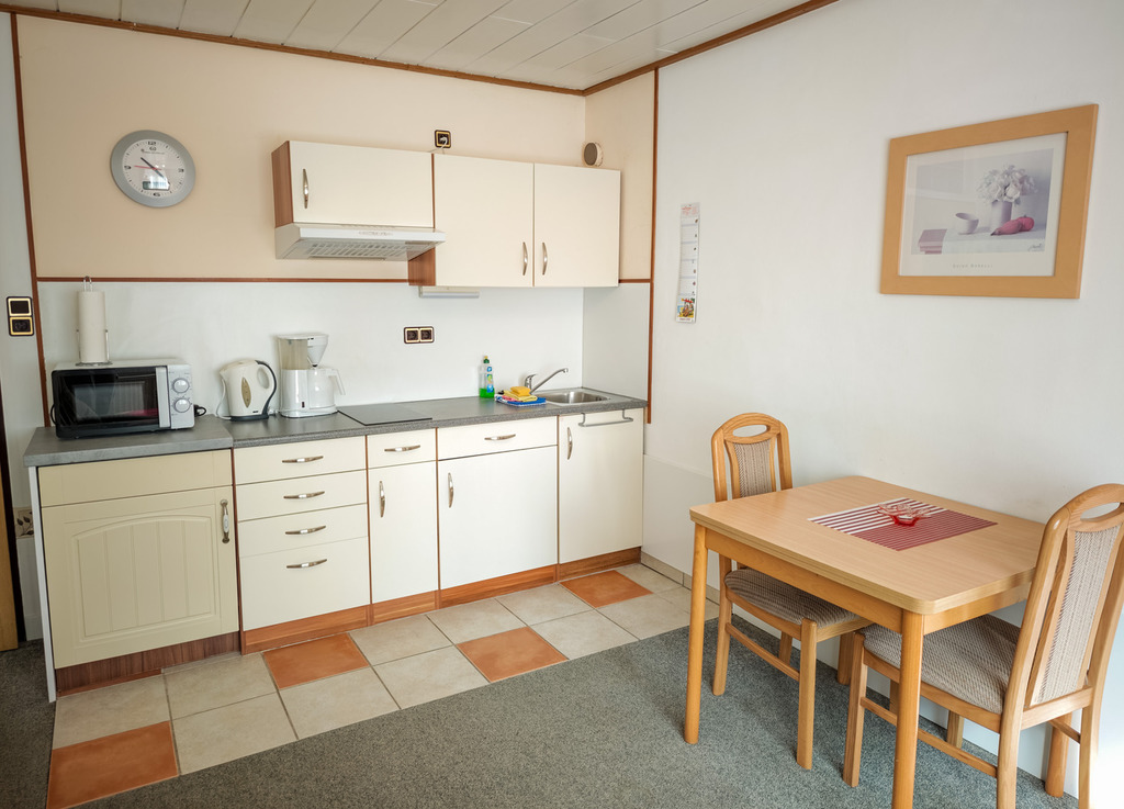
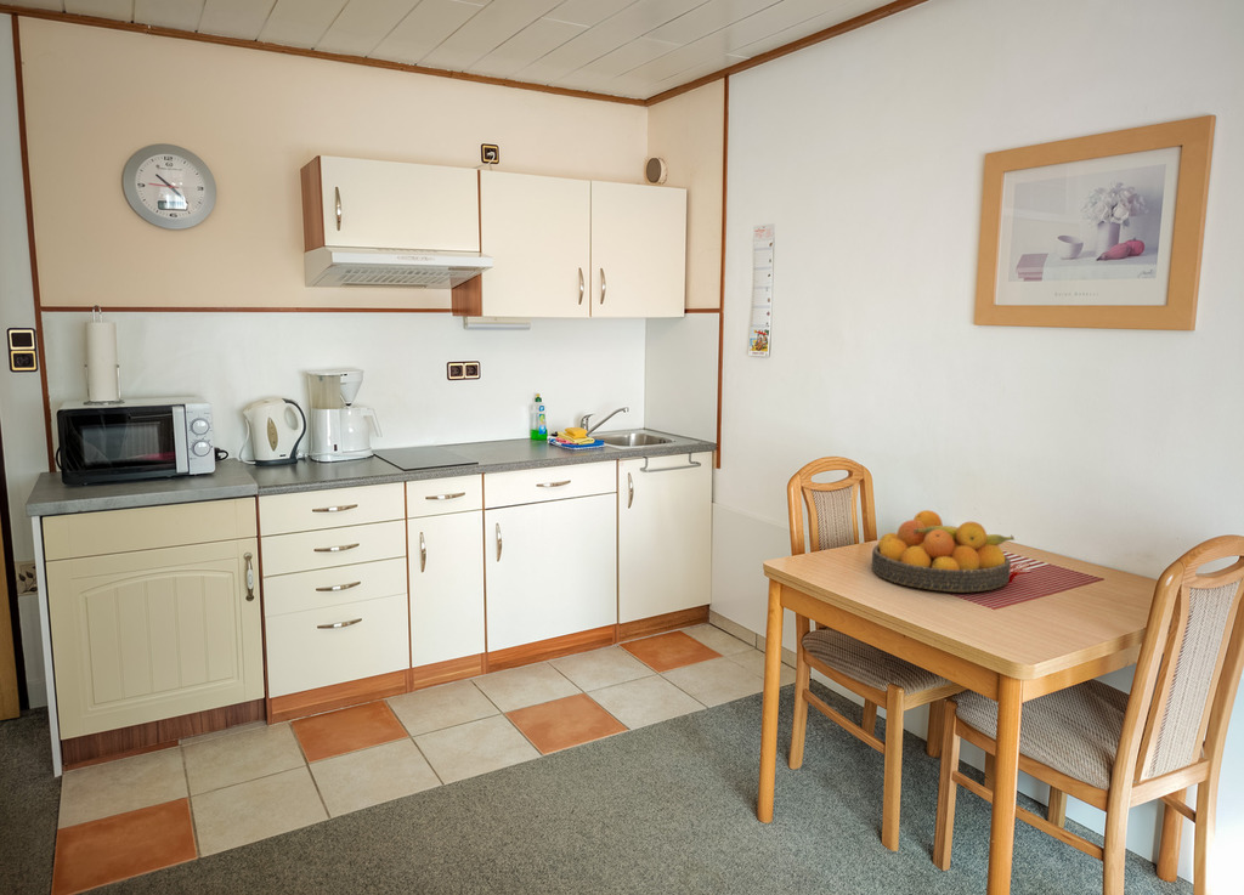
+ fruit bowl (939, 545)
